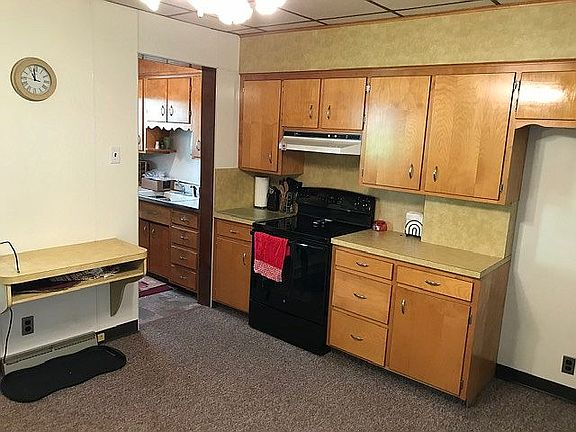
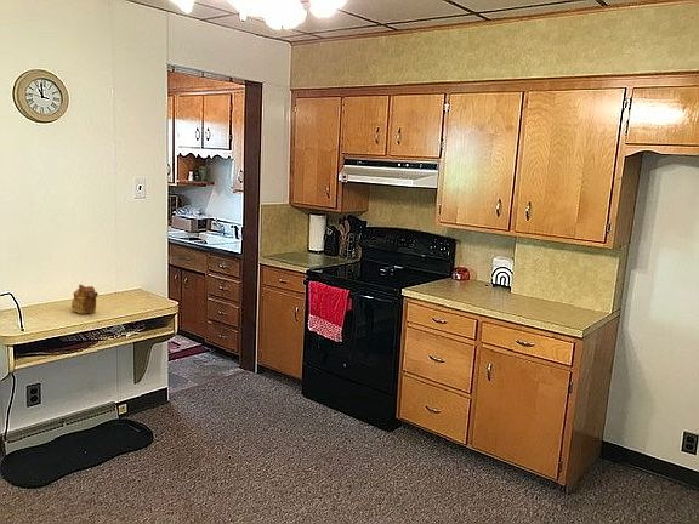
+ teapot (87, 300)
